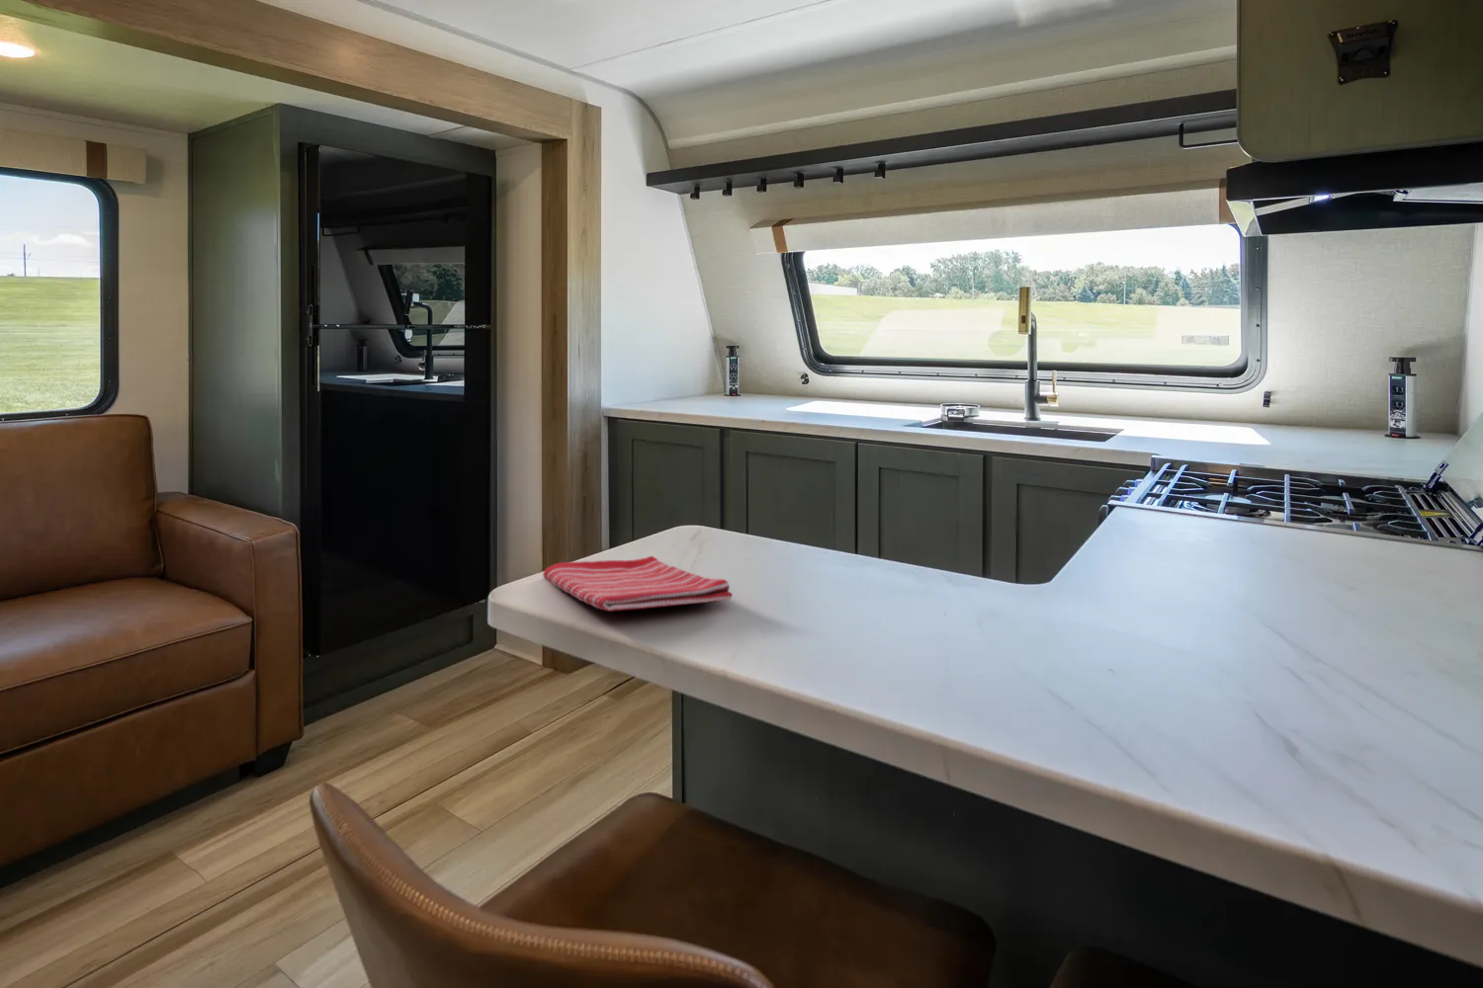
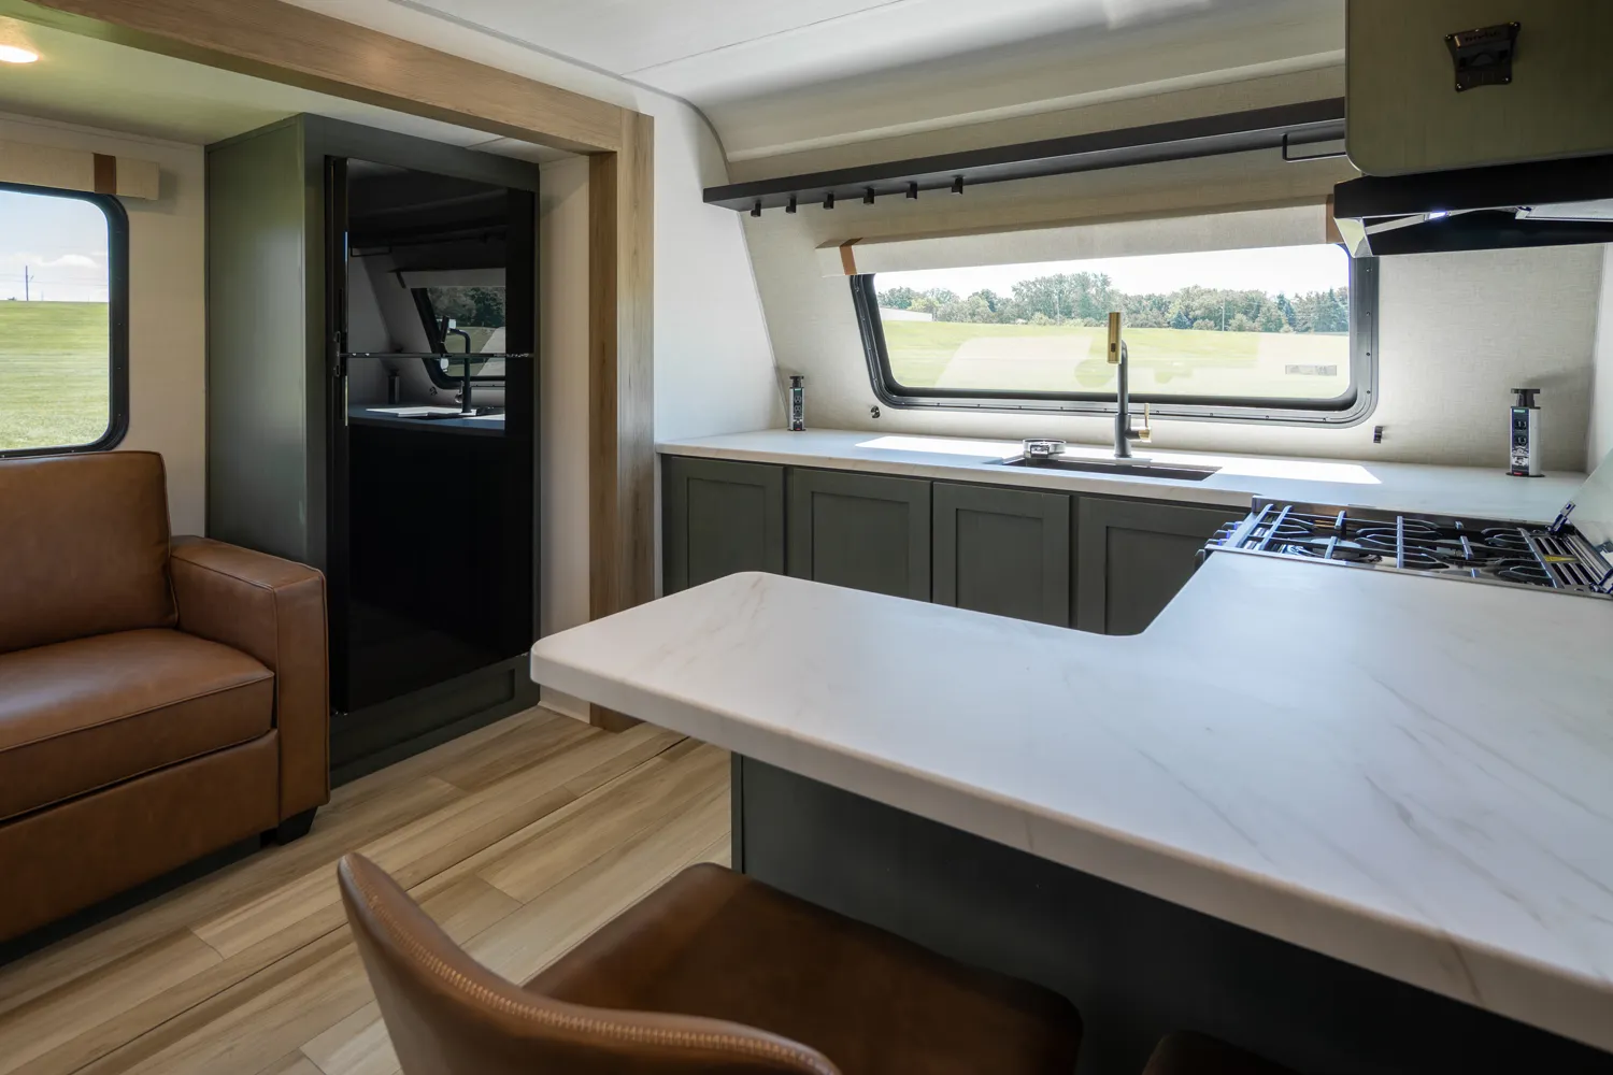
- dish towel (632, 581)
